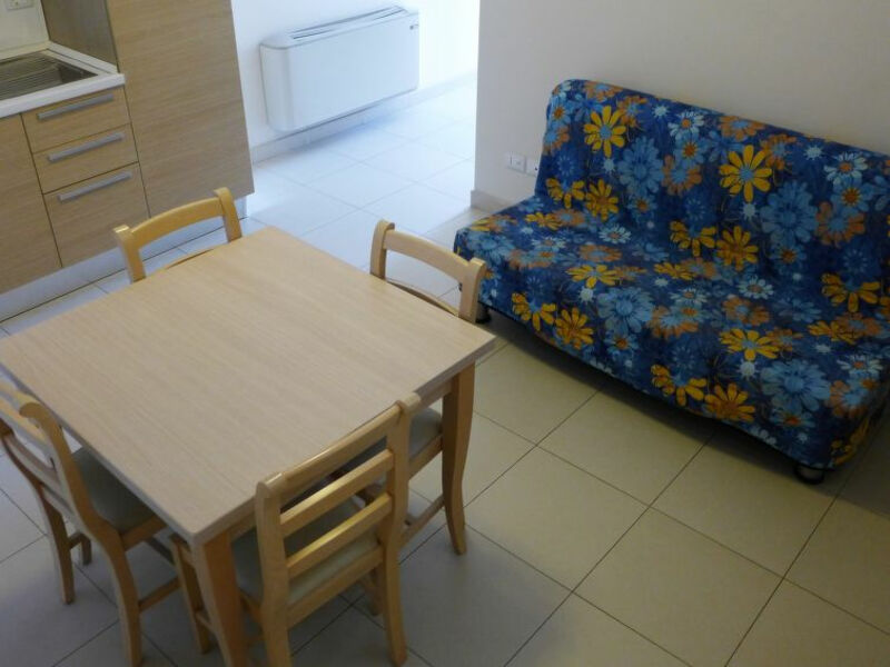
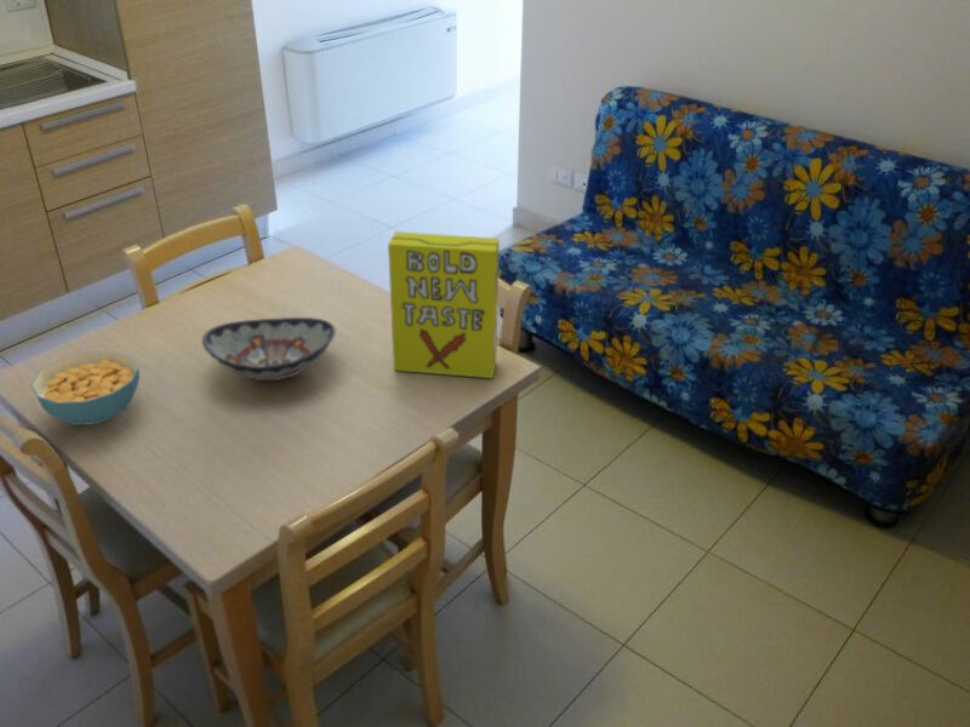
+ cereal box (444, 305)
+ decorative bowl (272, 353)
+ cereal bowl (91, 395)
